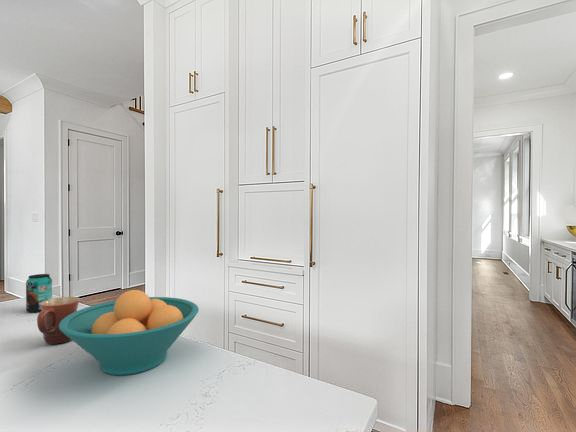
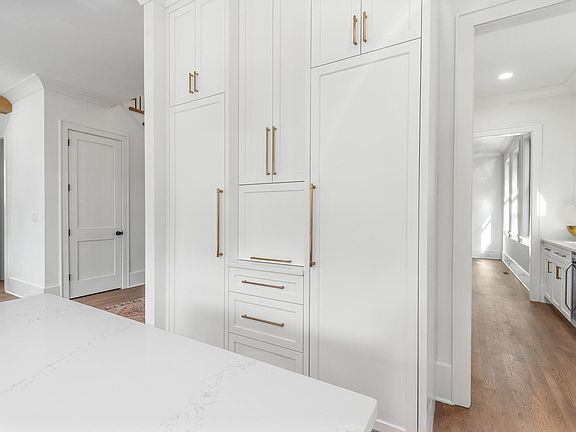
- fruit bowl (134, 326)
- mug (56, 322)
- beverage can (39, 293)
